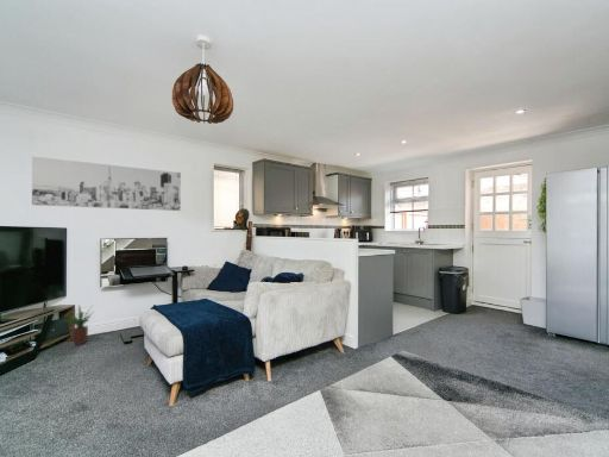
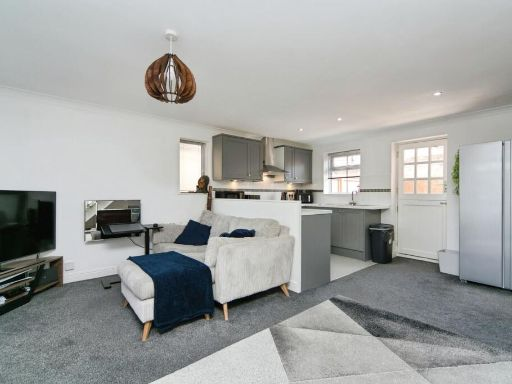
- potted plant (79, 324)
- wall art (115, 187)
